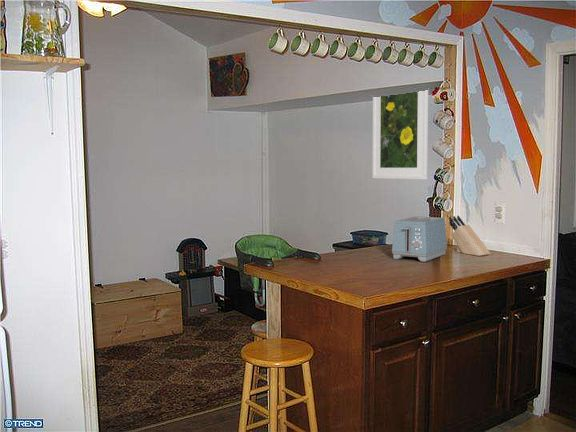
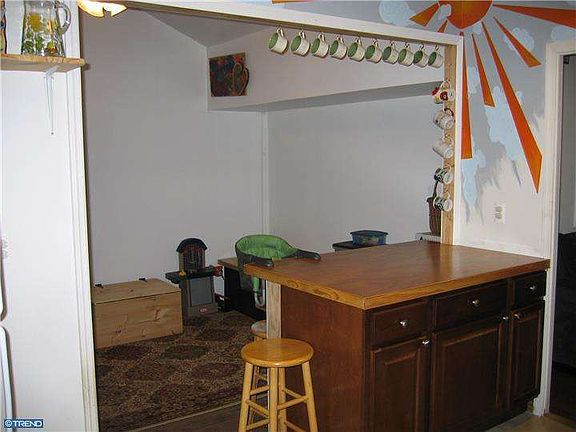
- knife block (467, 234)
- toaster (418, 238)
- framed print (398, 125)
